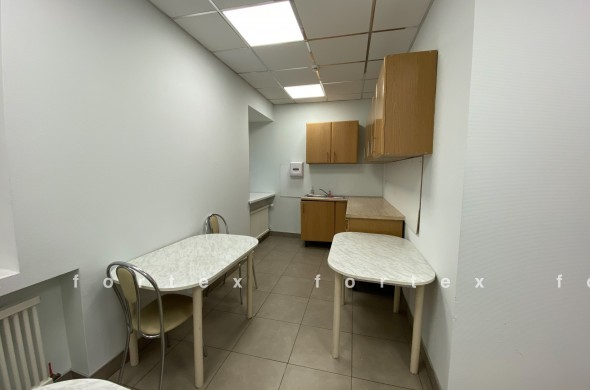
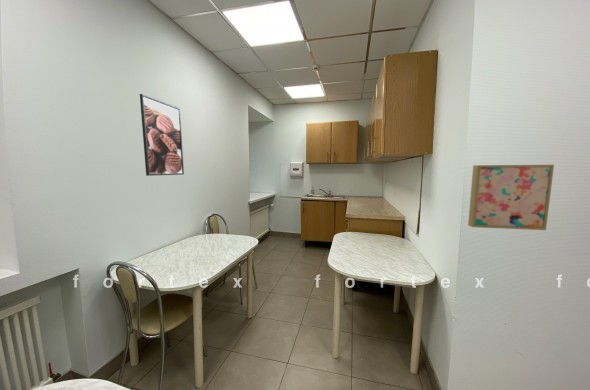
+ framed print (164, 139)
+ wall art (508, 196)
